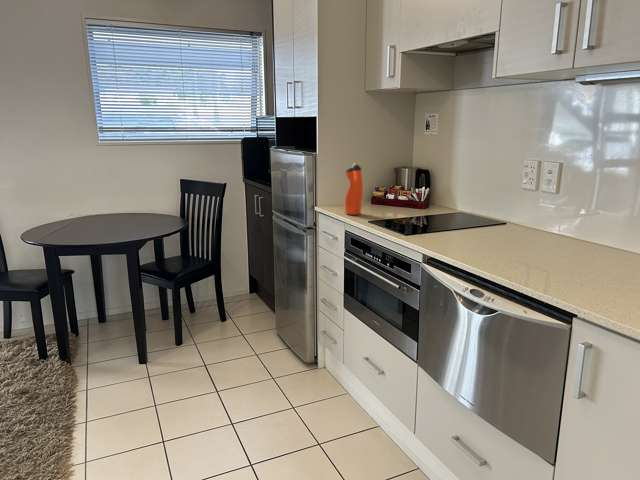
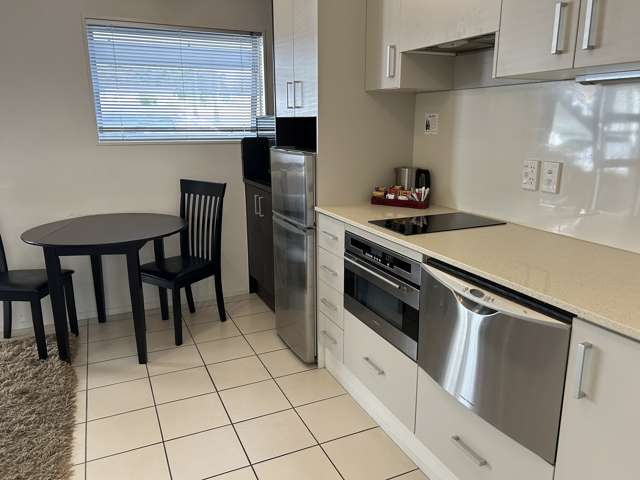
- water bottle (353, 188)
